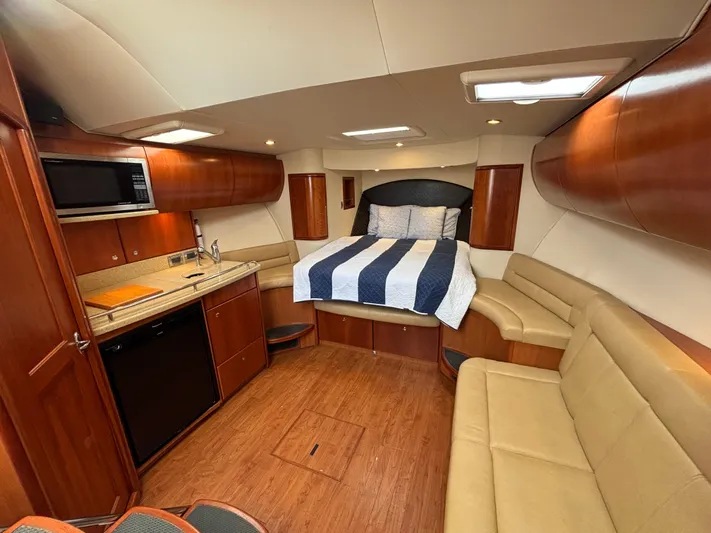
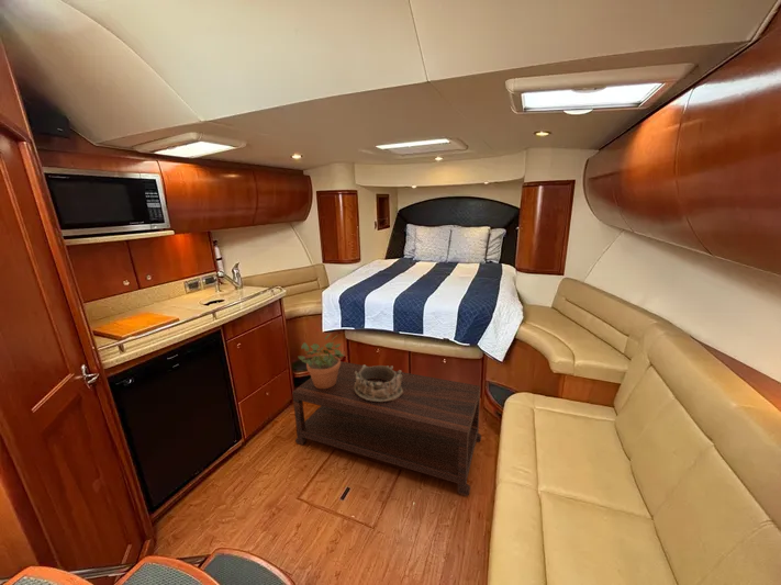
+ potted plant (324, 360)
+ coffee table (387, 415)
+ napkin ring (377, 378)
